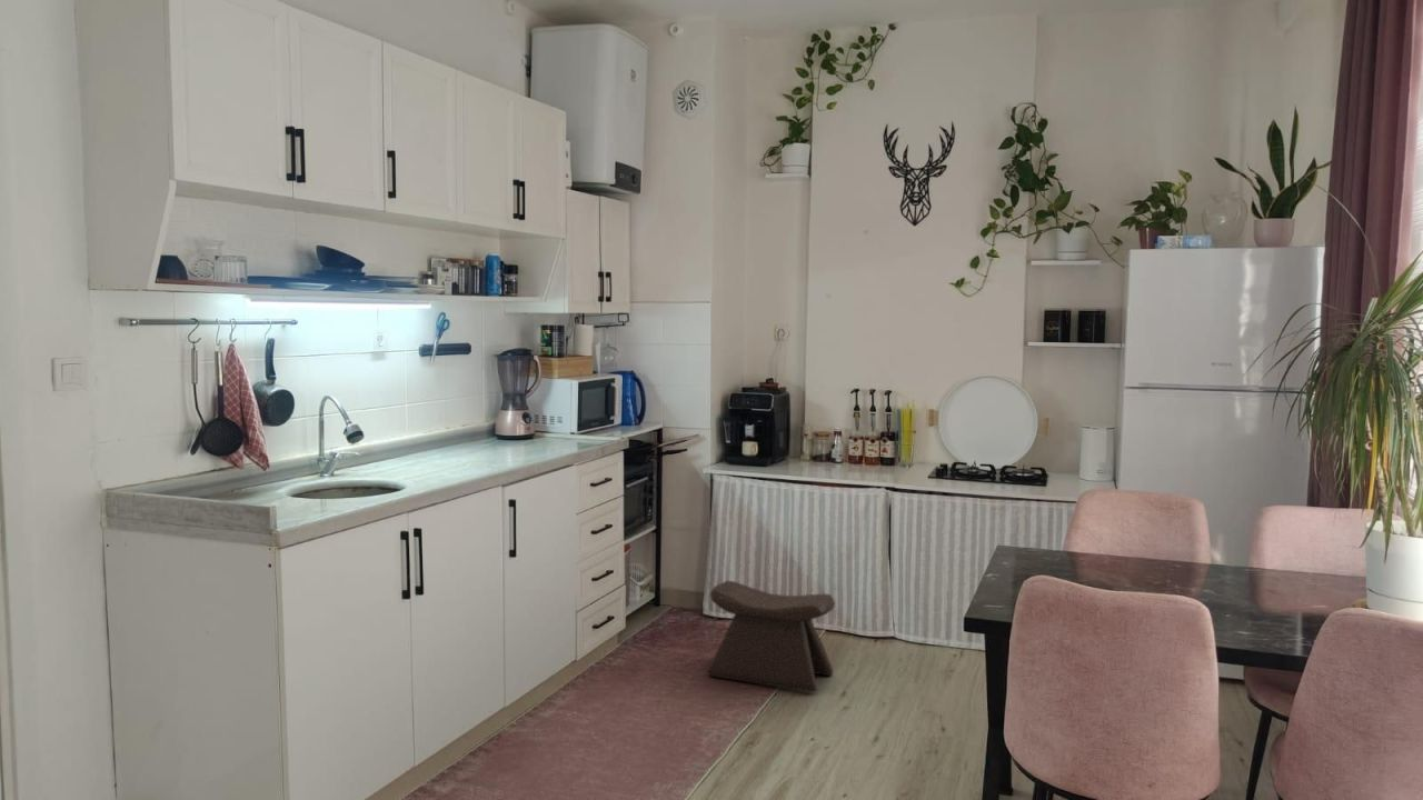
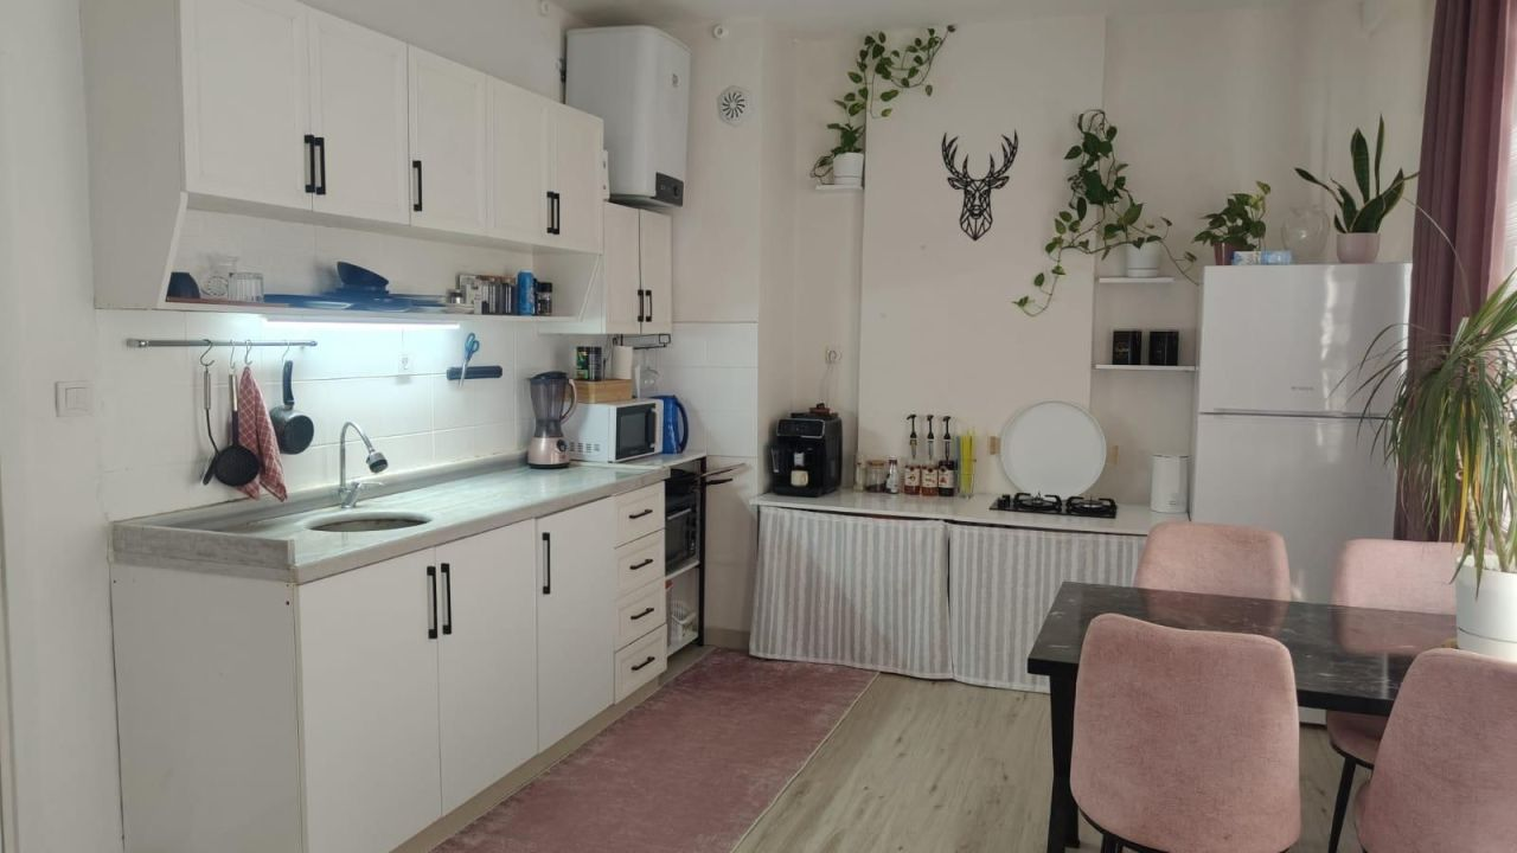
- stool (772, 633)
